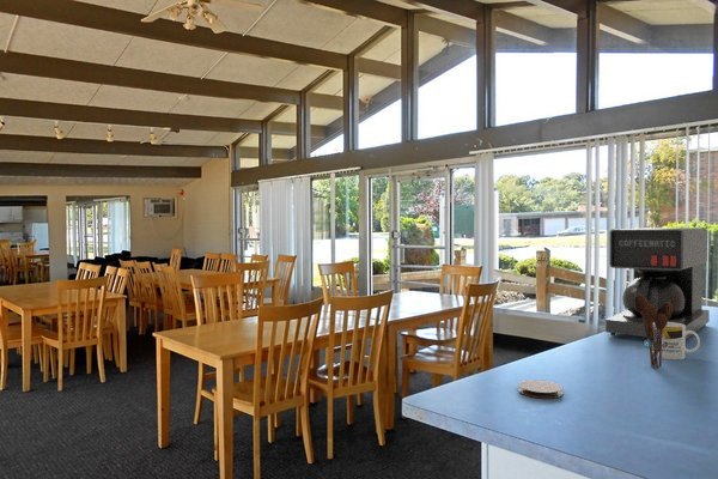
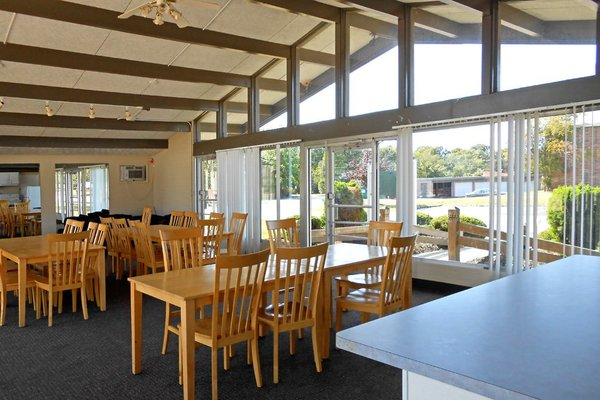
- utensil holder (652, 331)
- coaster (540, 388)
- coffee maker (659, 279)
- mug (675, 340)
